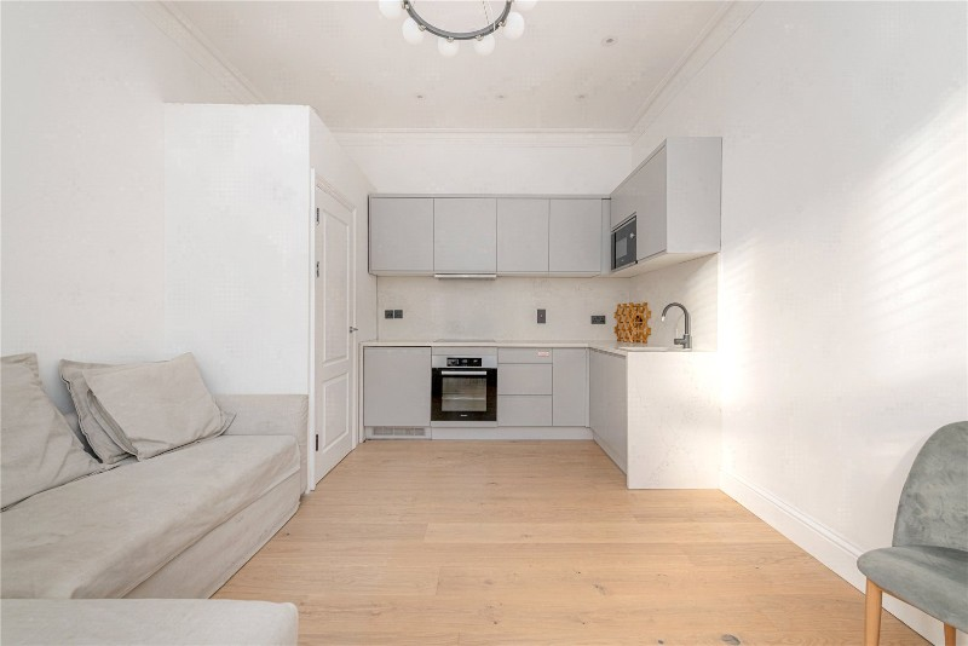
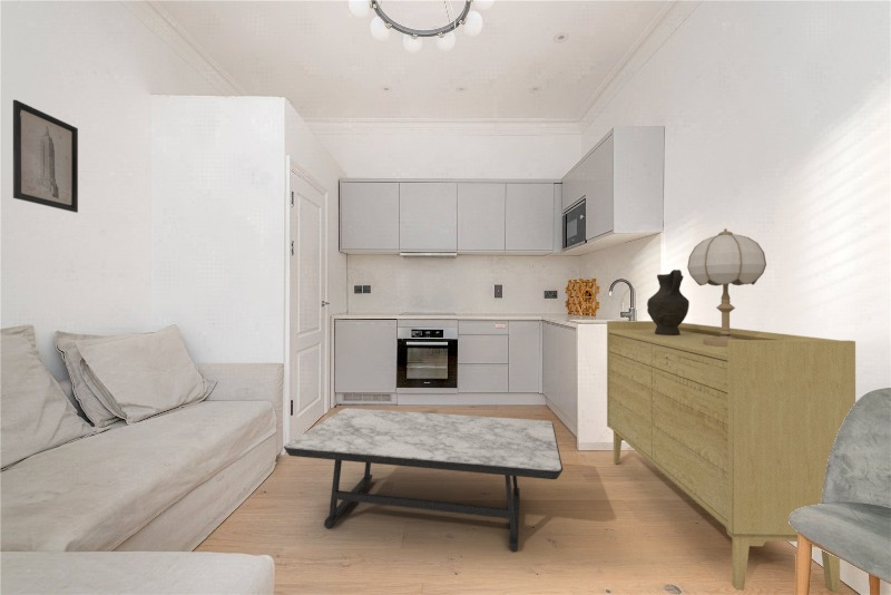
+ coffee table (431, 468)
+ sideboard (694, 418)
+ wall art (48, 160)
+ table lamp (725, 285)
+ decorative vase (668, 302)
